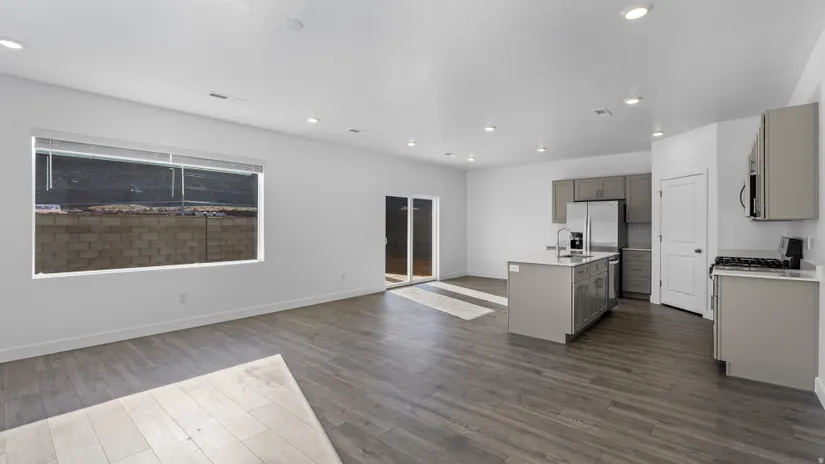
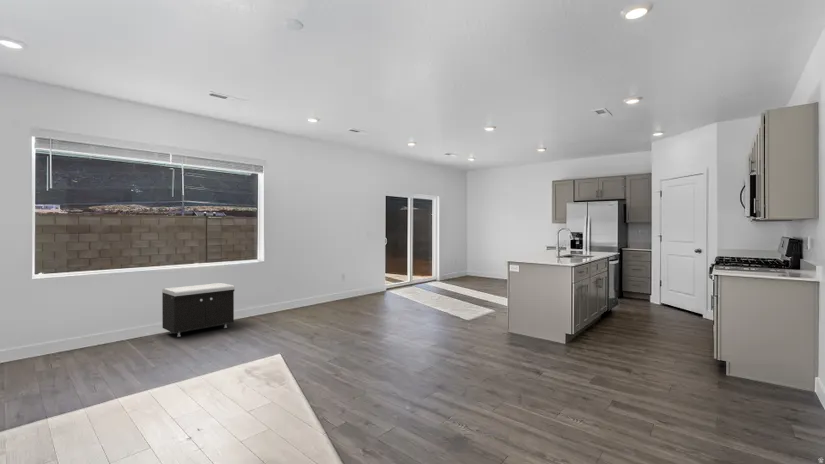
+ storage bench (199, 308)
